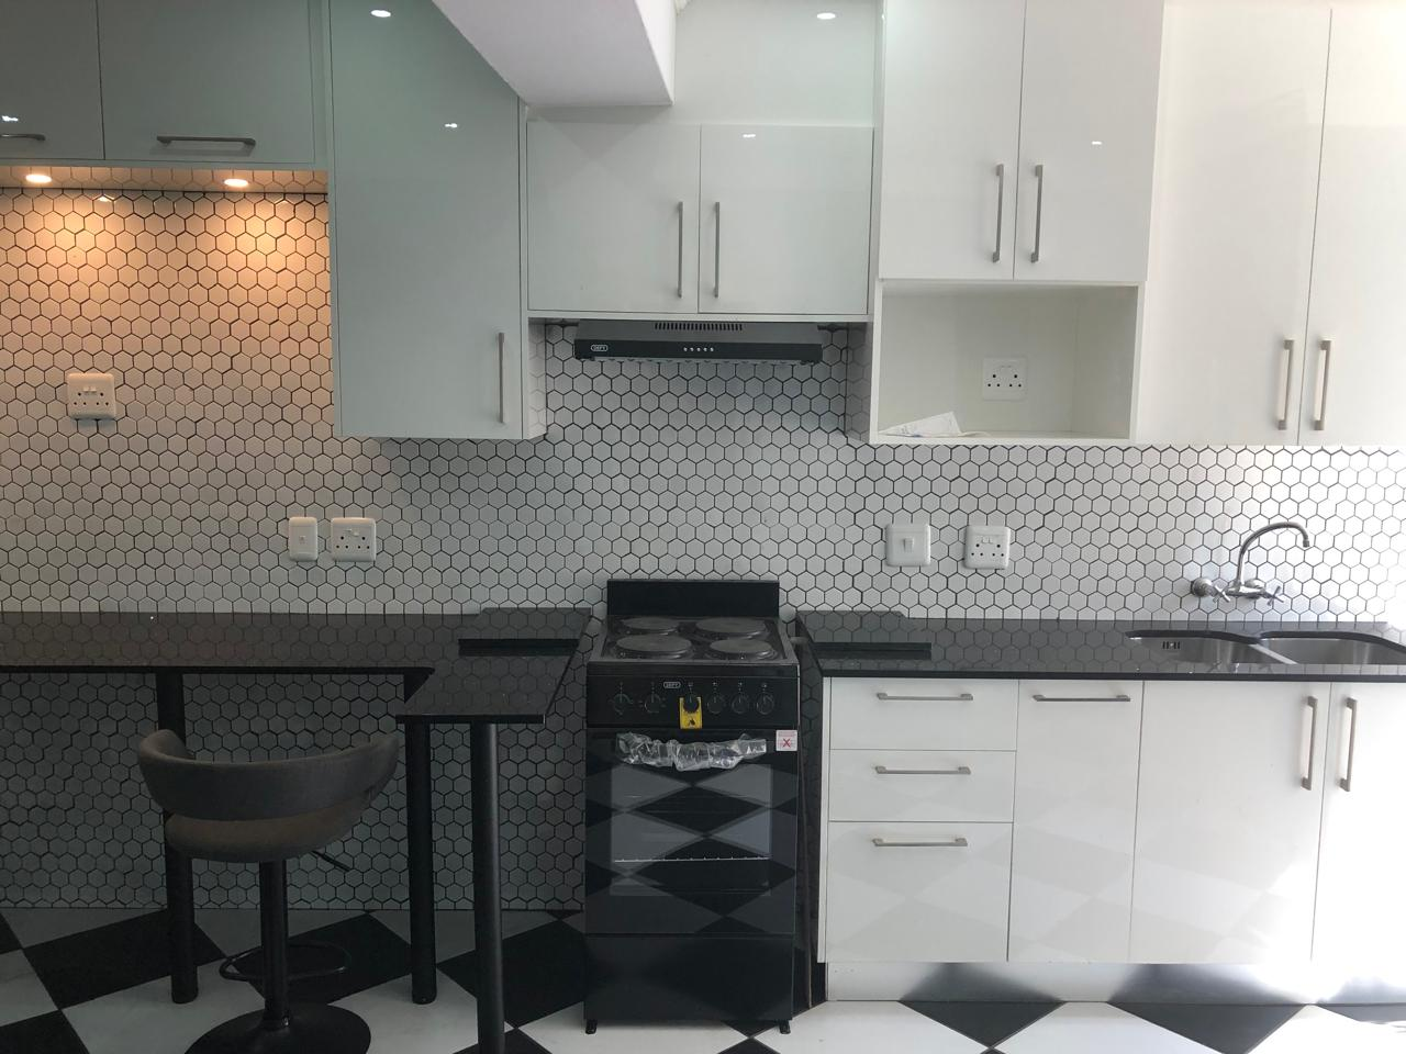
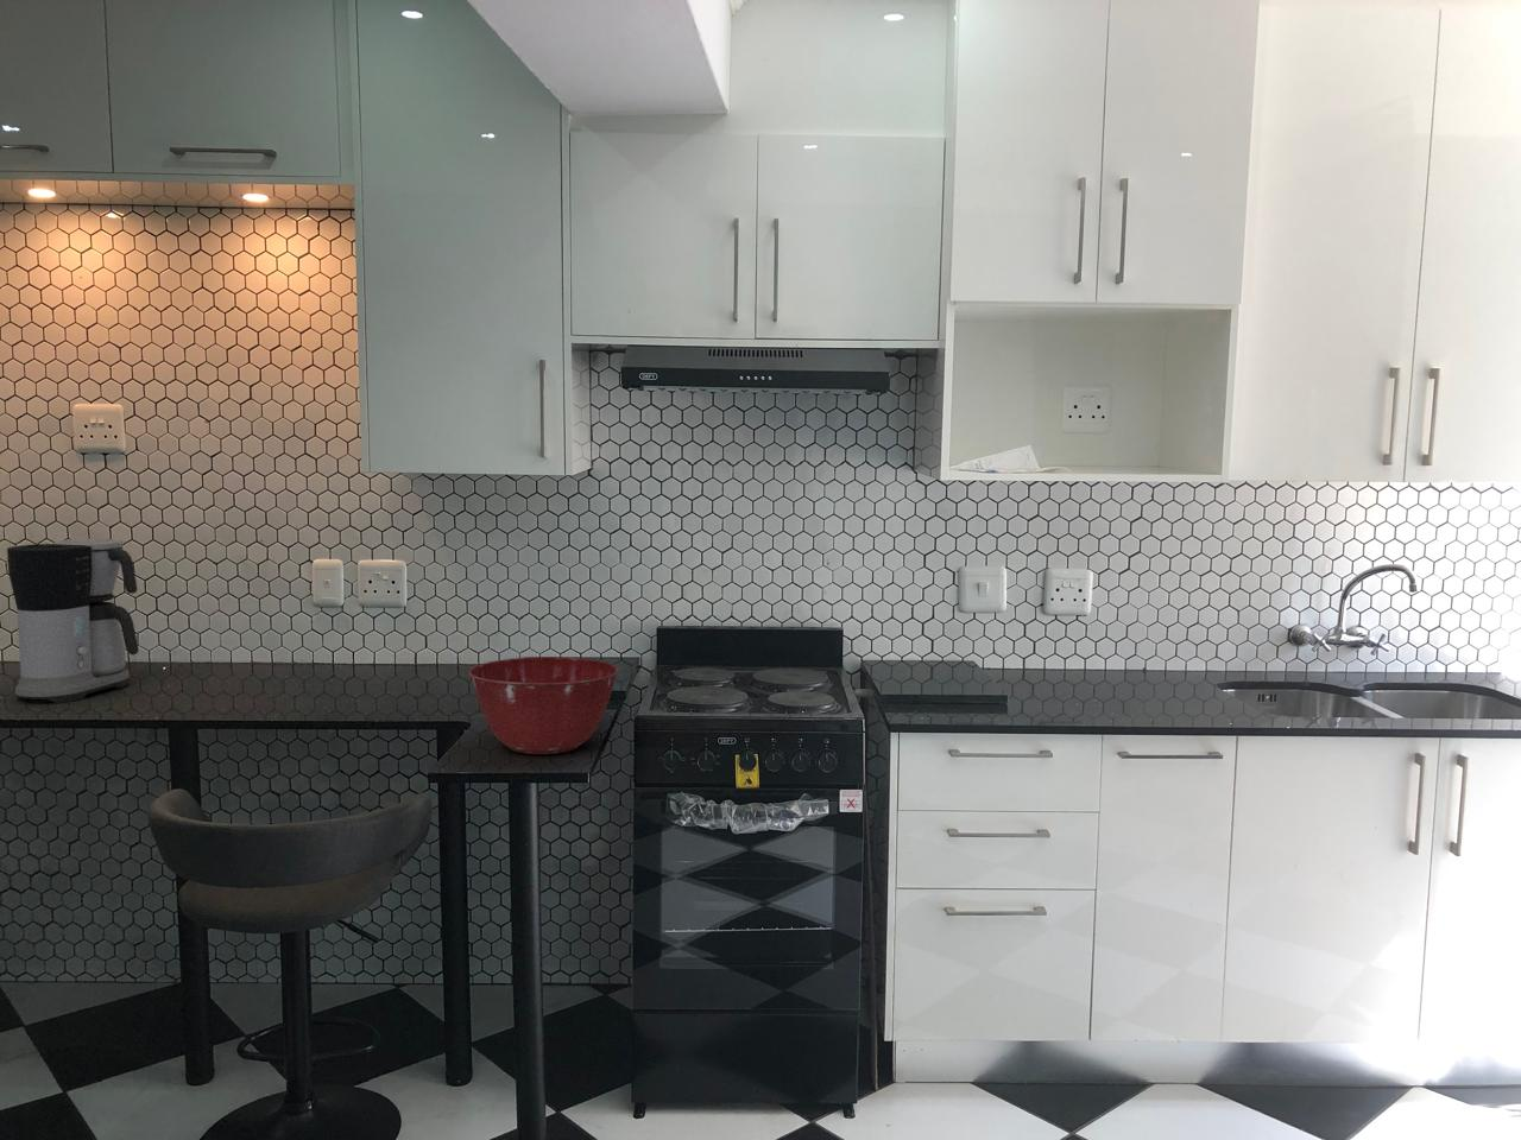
+ coffee maker (78, 617)
+ mixing bowl (544, 707)
